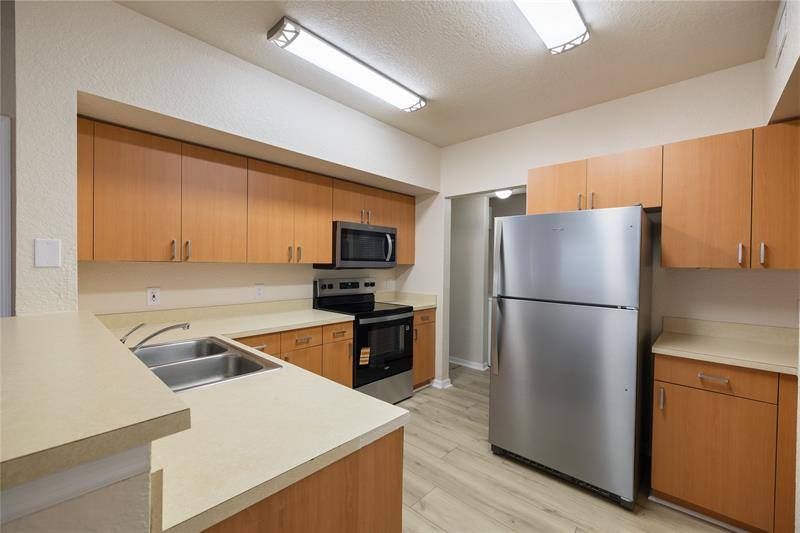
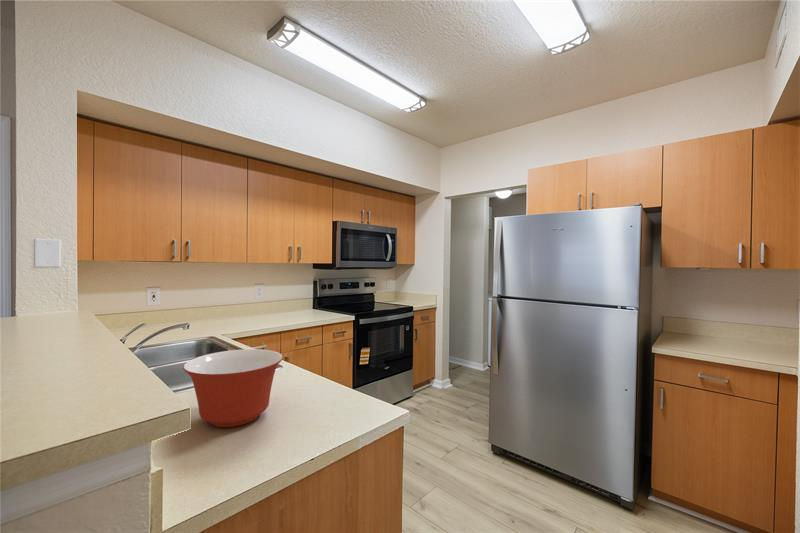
+ mixing bowl (235, 388)
